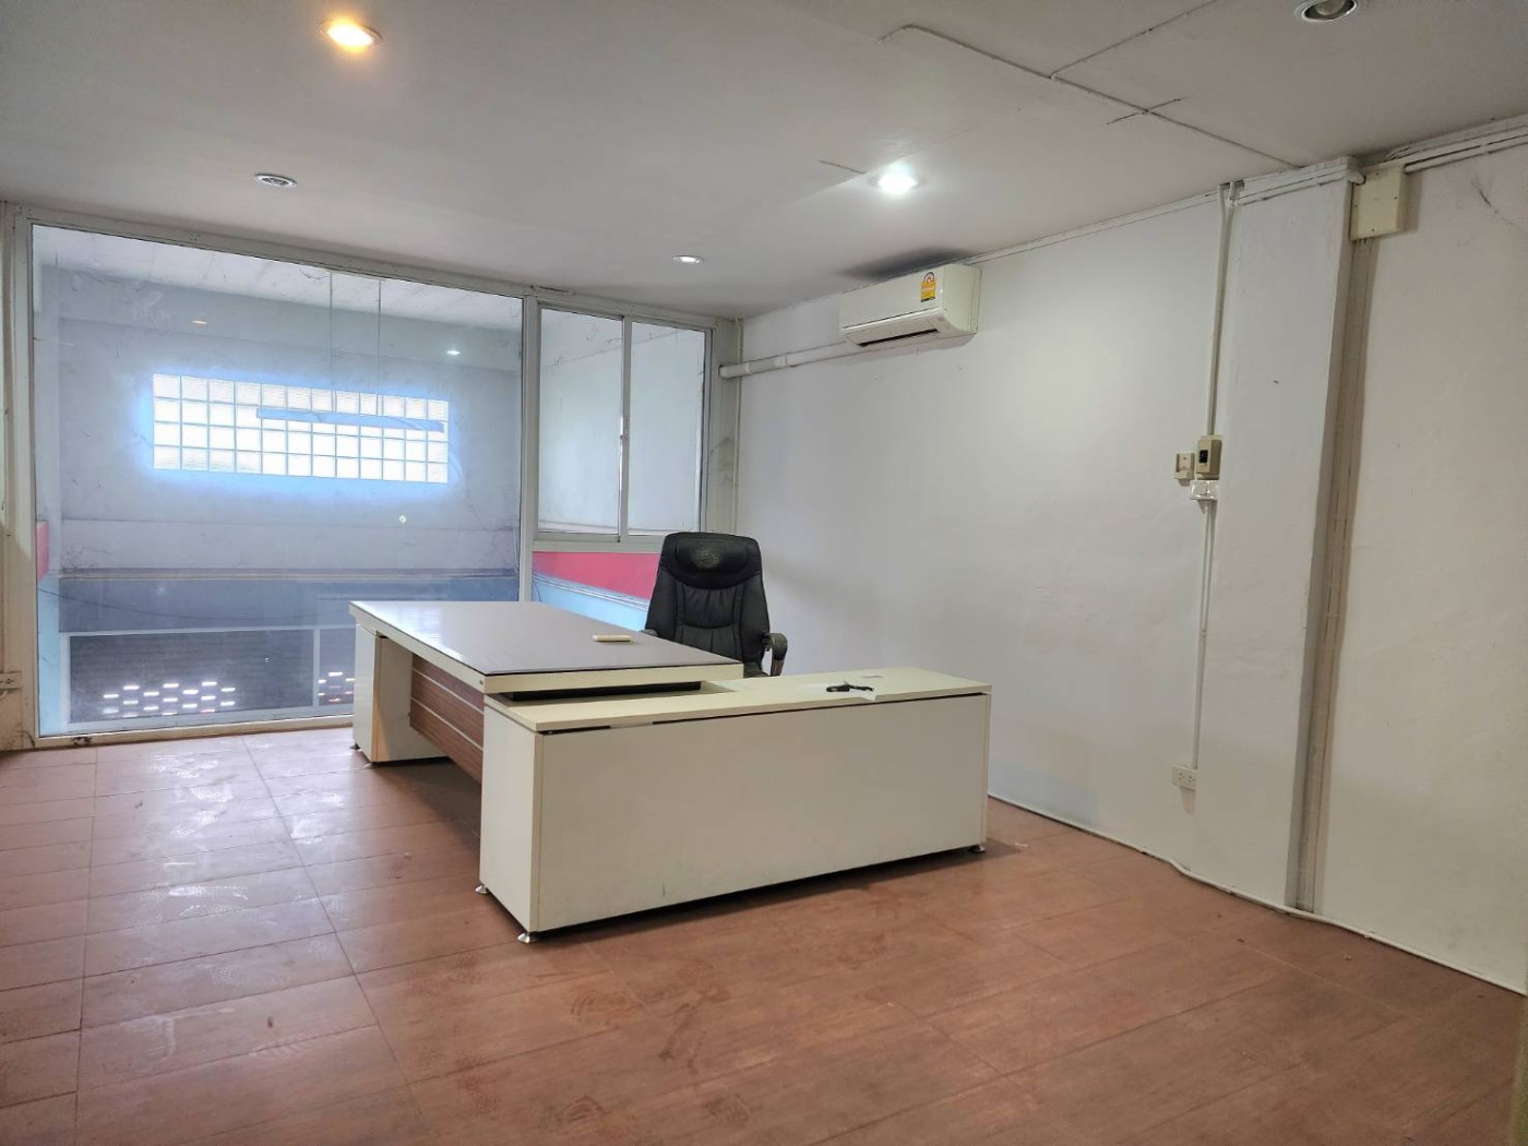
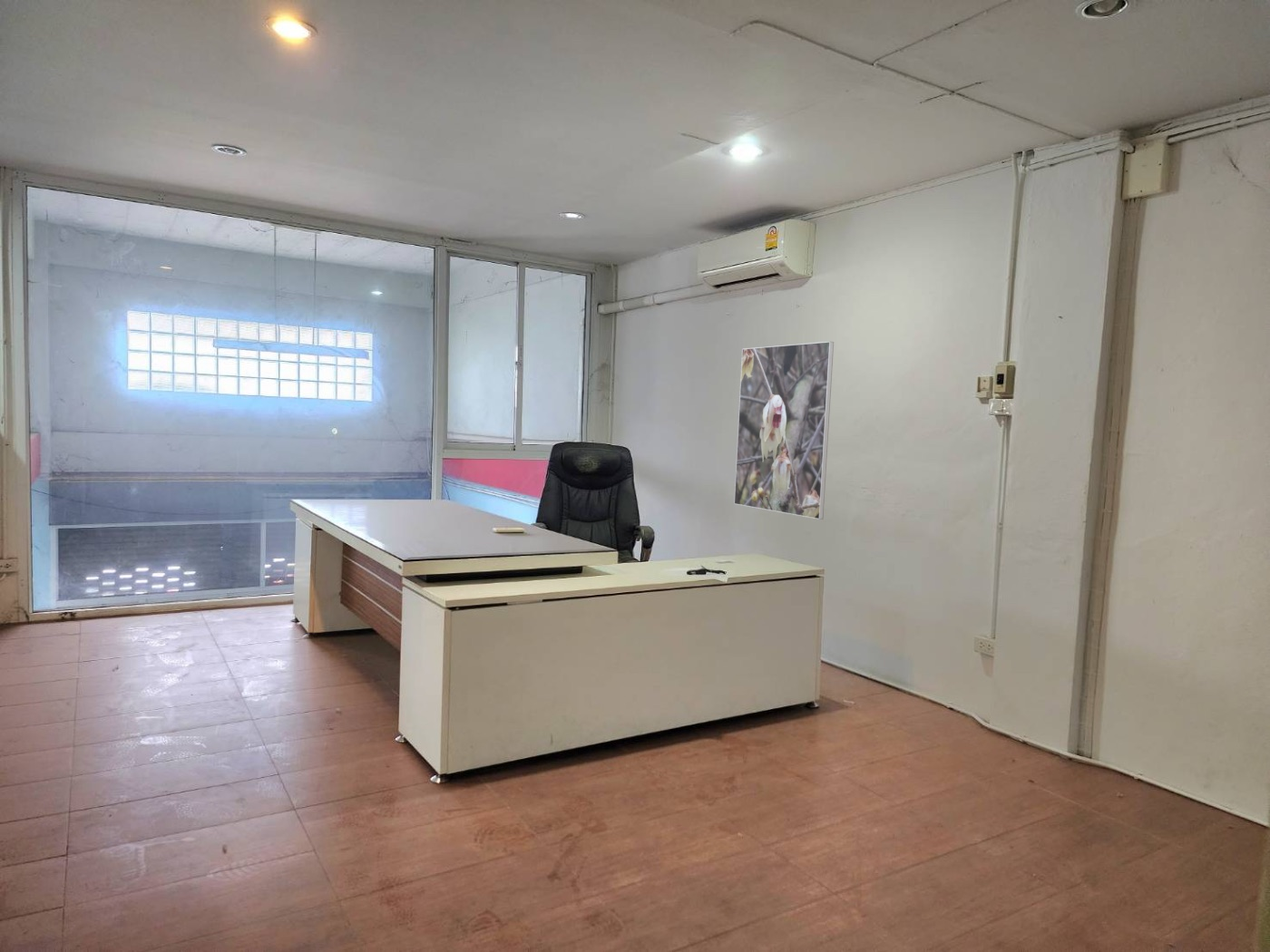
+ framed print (780, 429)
